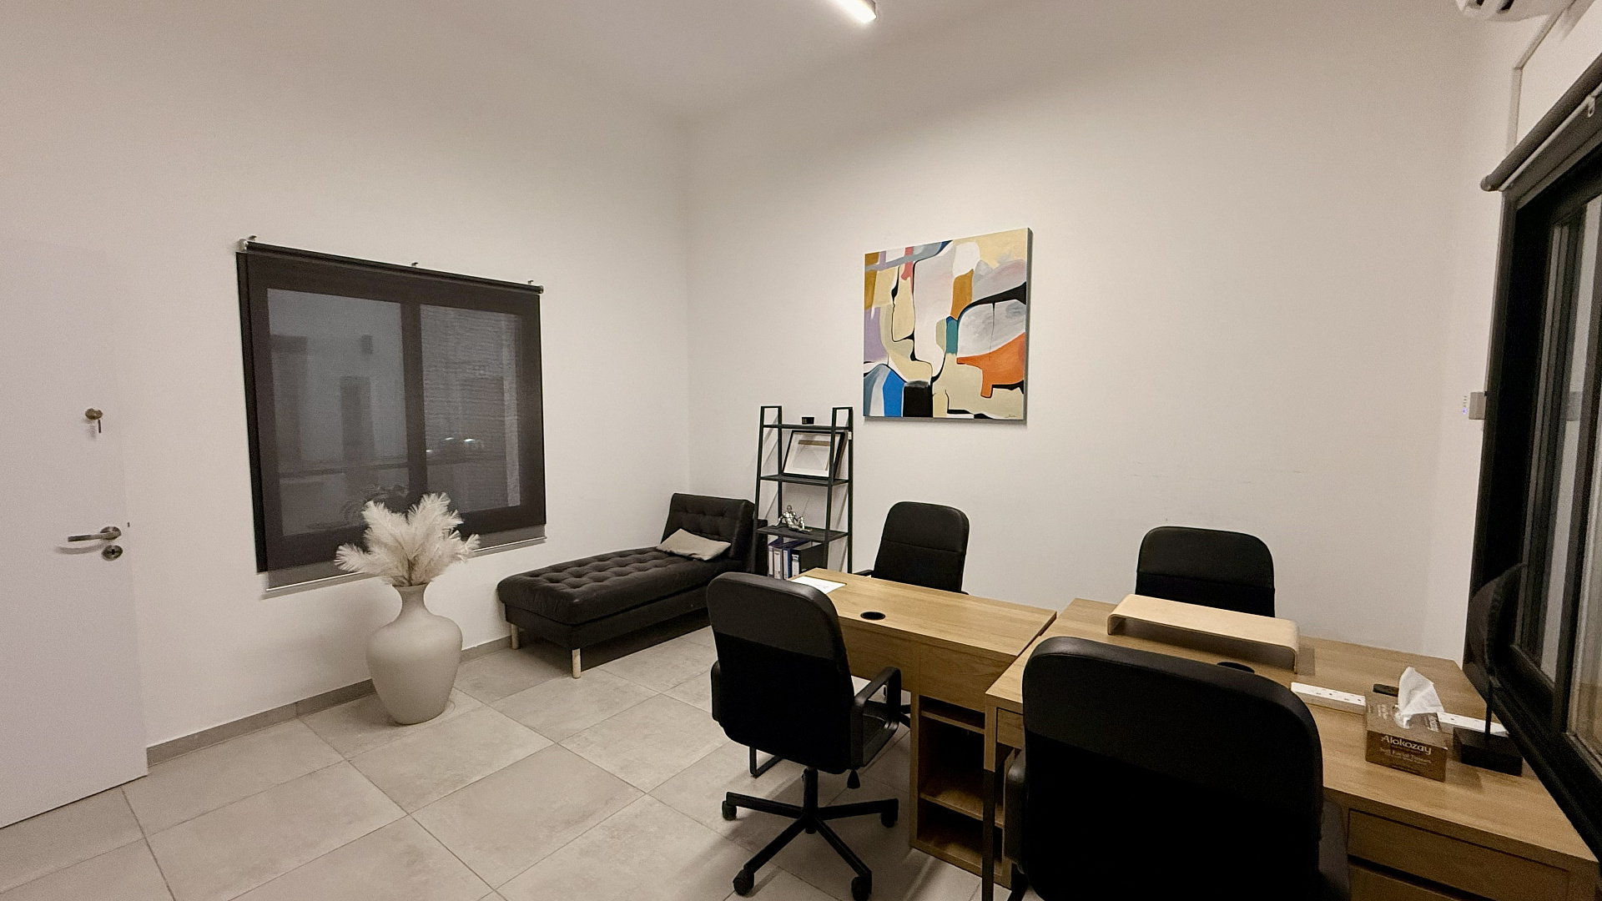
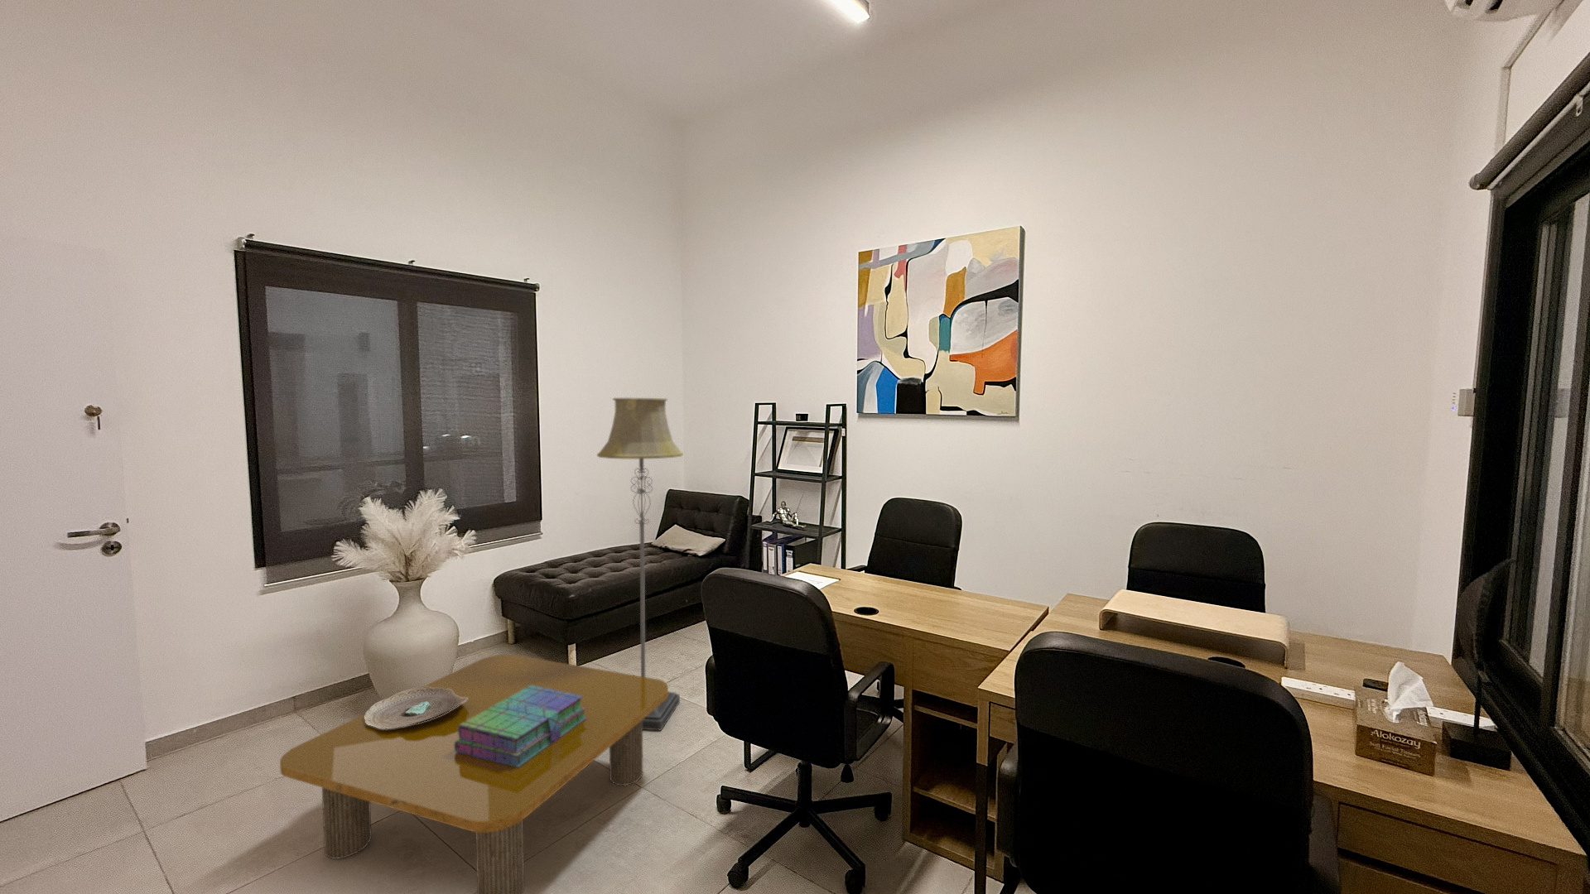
+ floor lamp (641, 558)
+ coffee table (498, 762)
+ stack of books (523, 722)
+ decorative bowl (416, 704)
